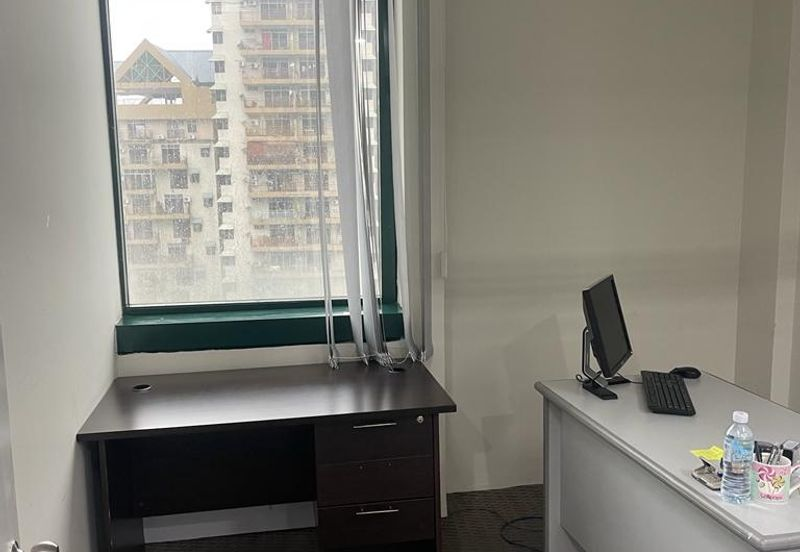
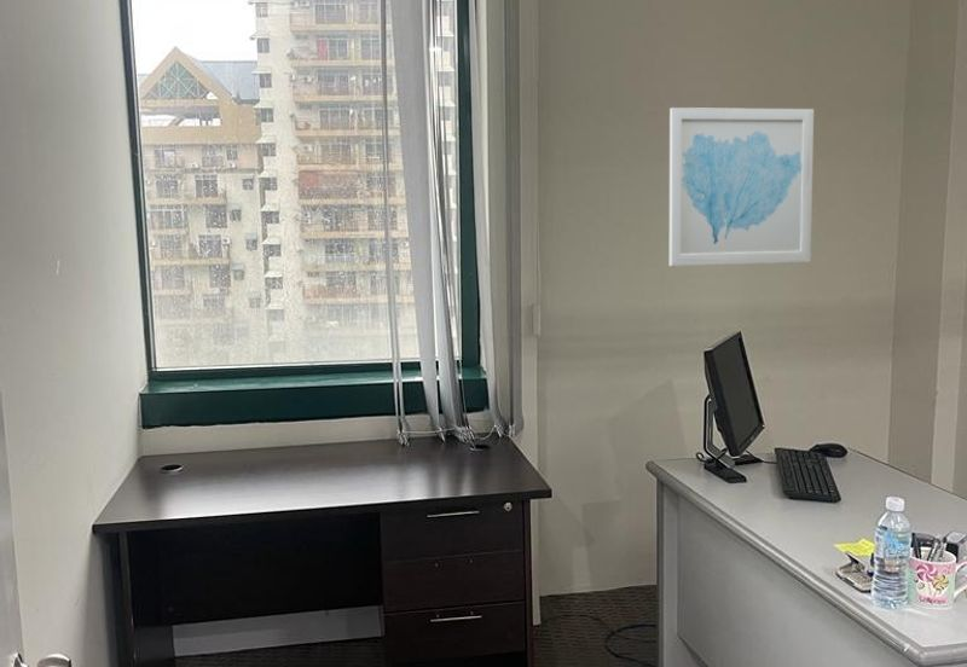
+ wall art (741, 186)
